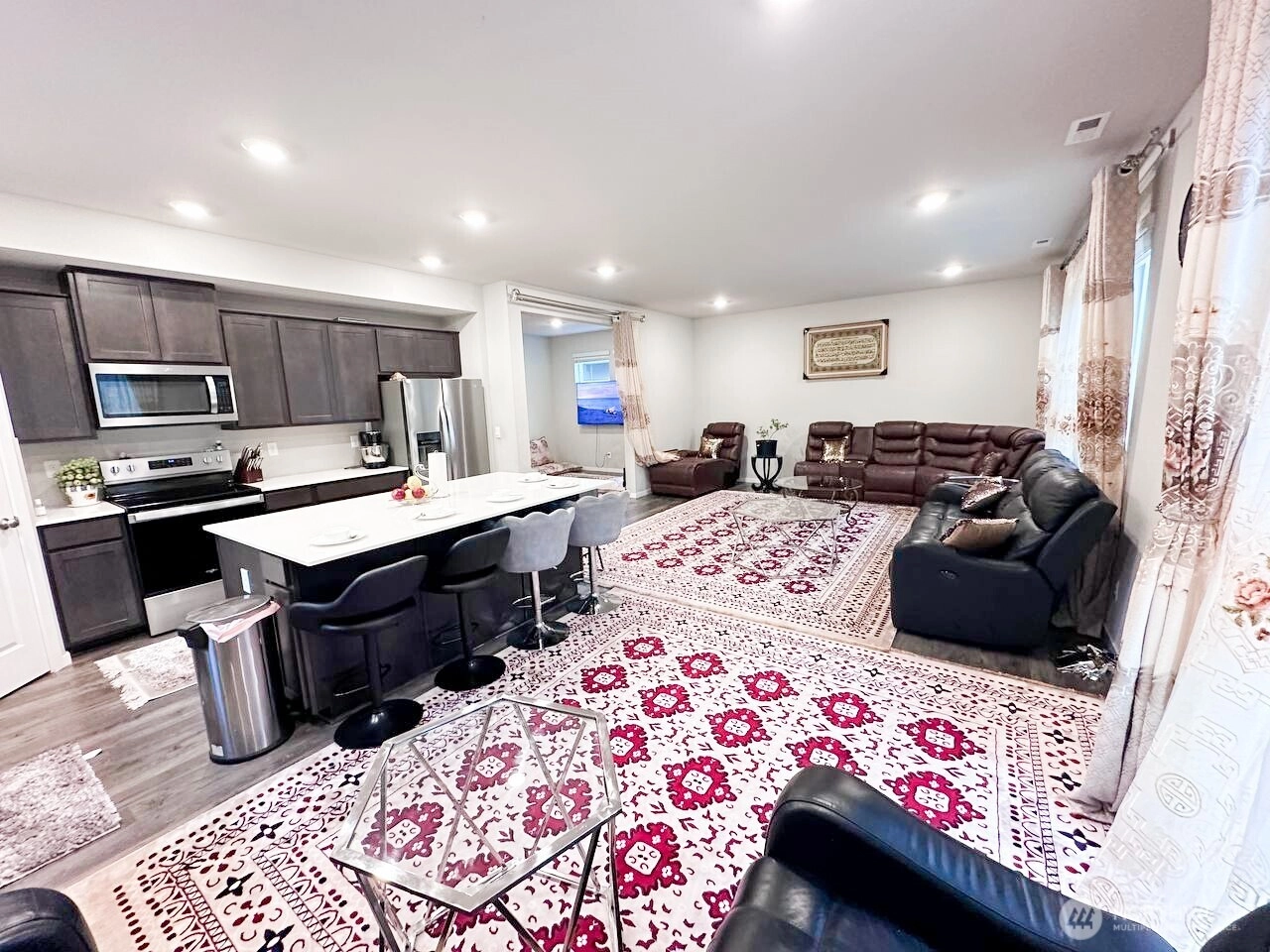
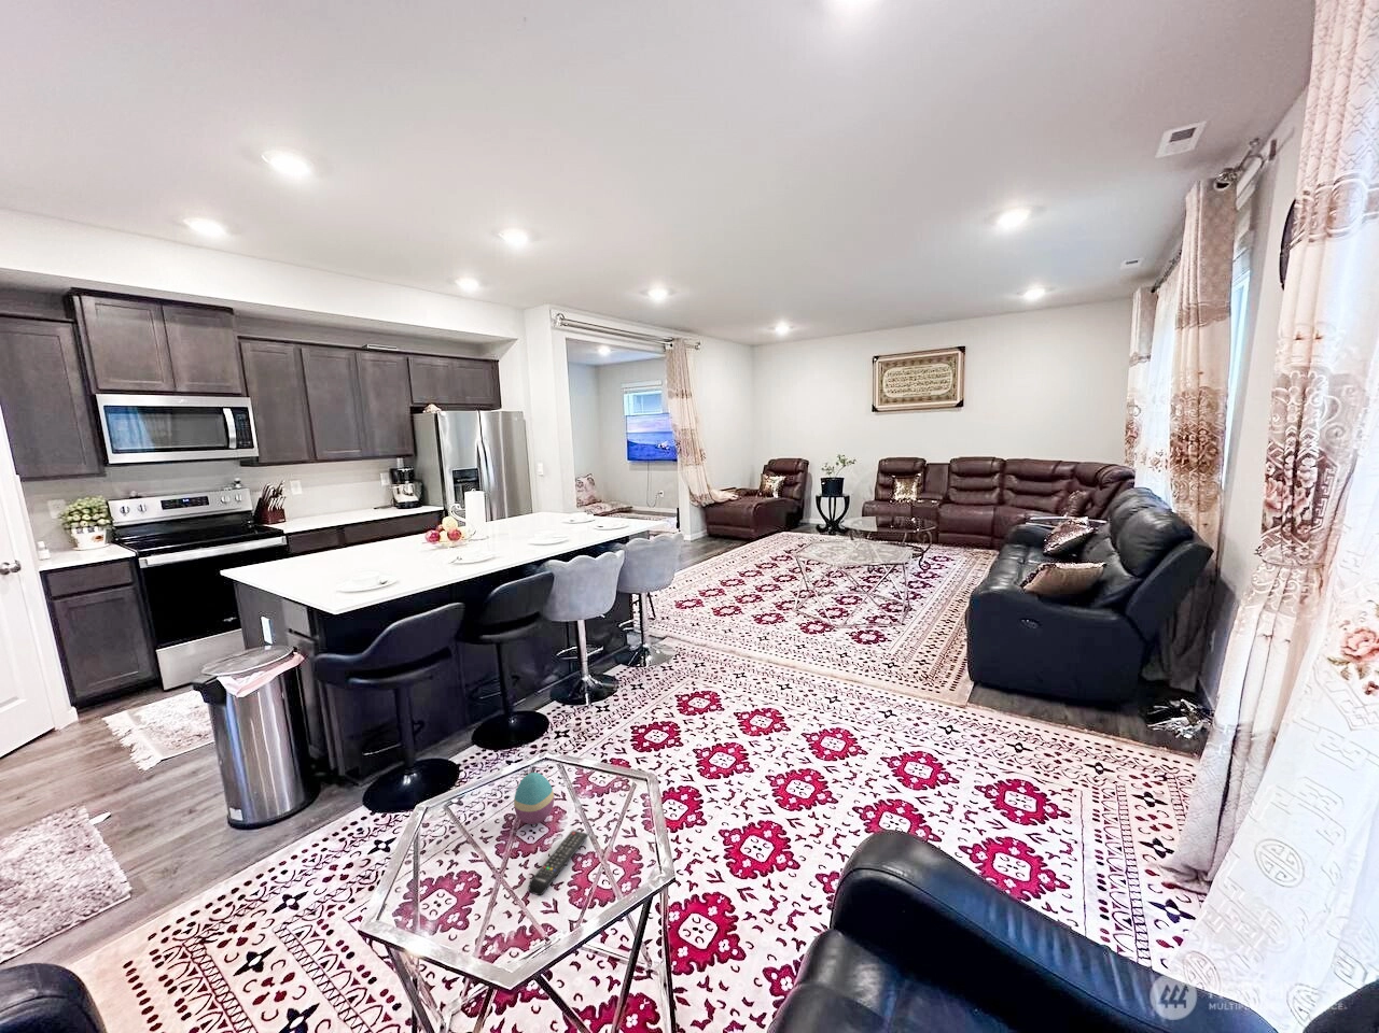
+ remote control (560, 858)
+ decorative egg (533, 796)
